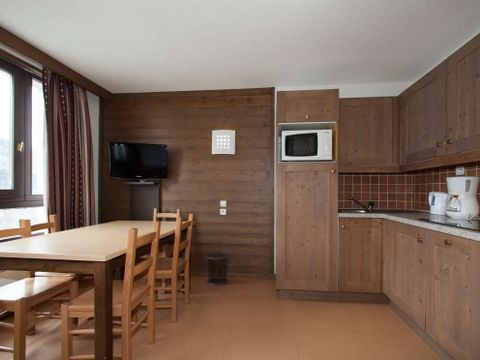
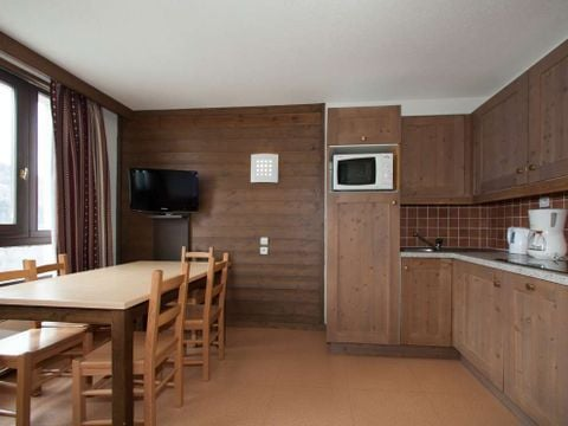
- waste bin (216, 268)
